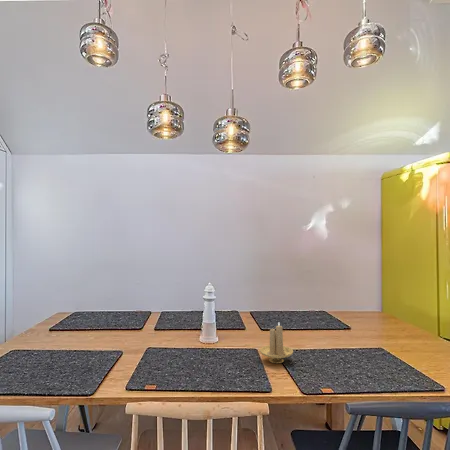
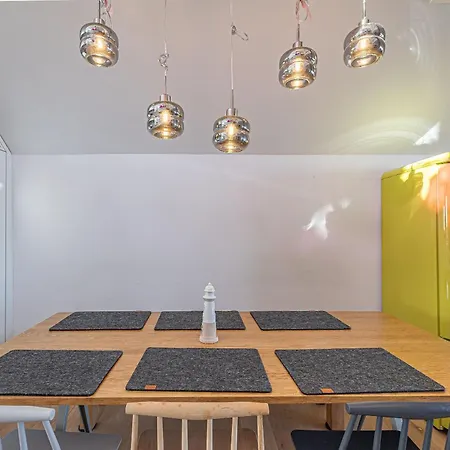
- candle holder (276, 339)
